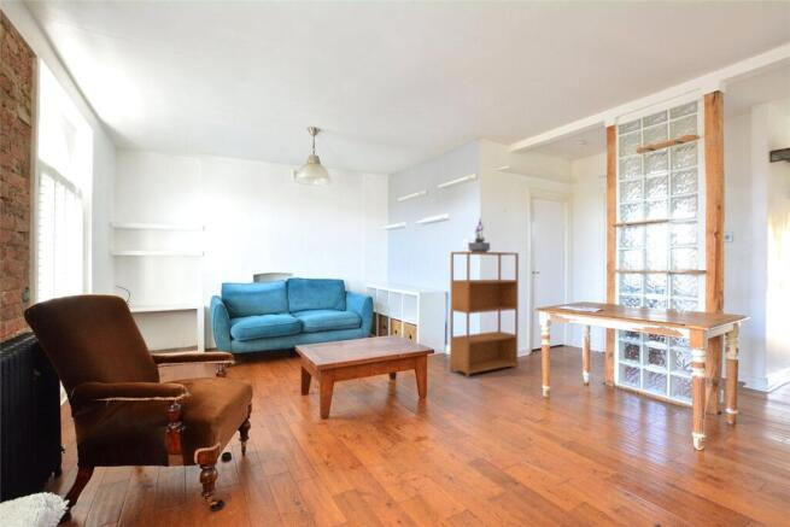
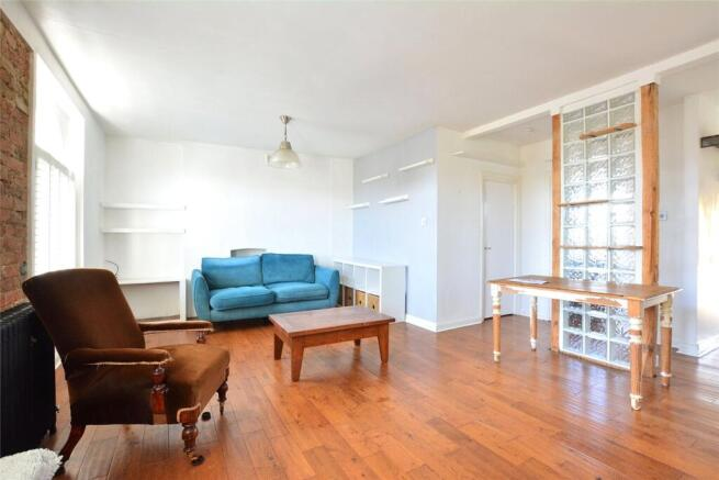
- potted plant (479, 234)
- bookshelf (484, 310)
